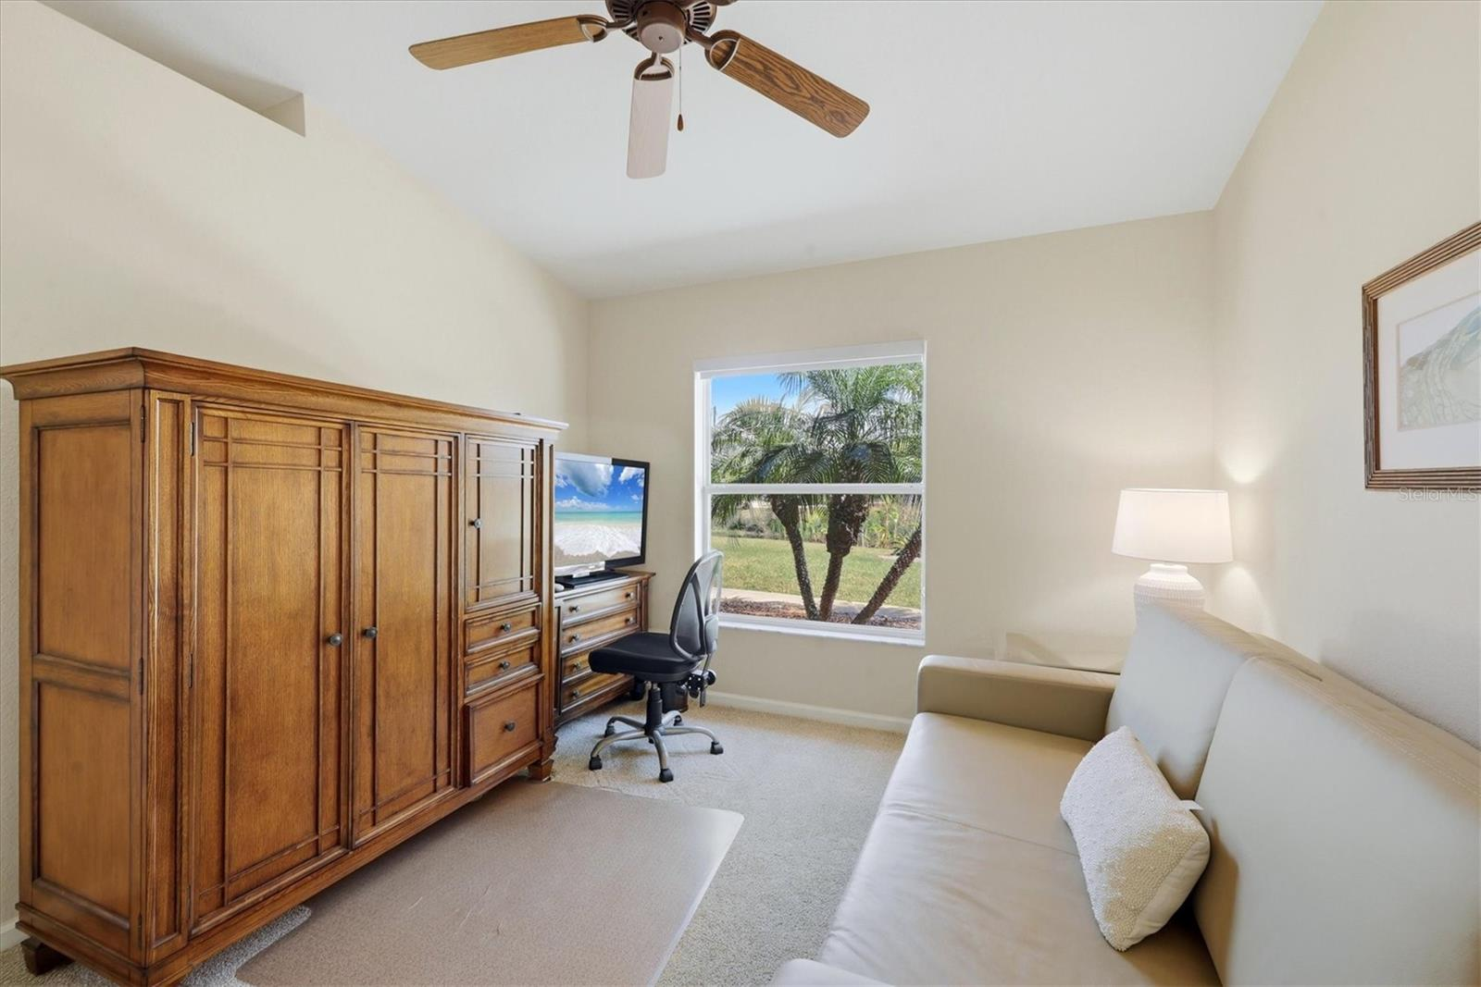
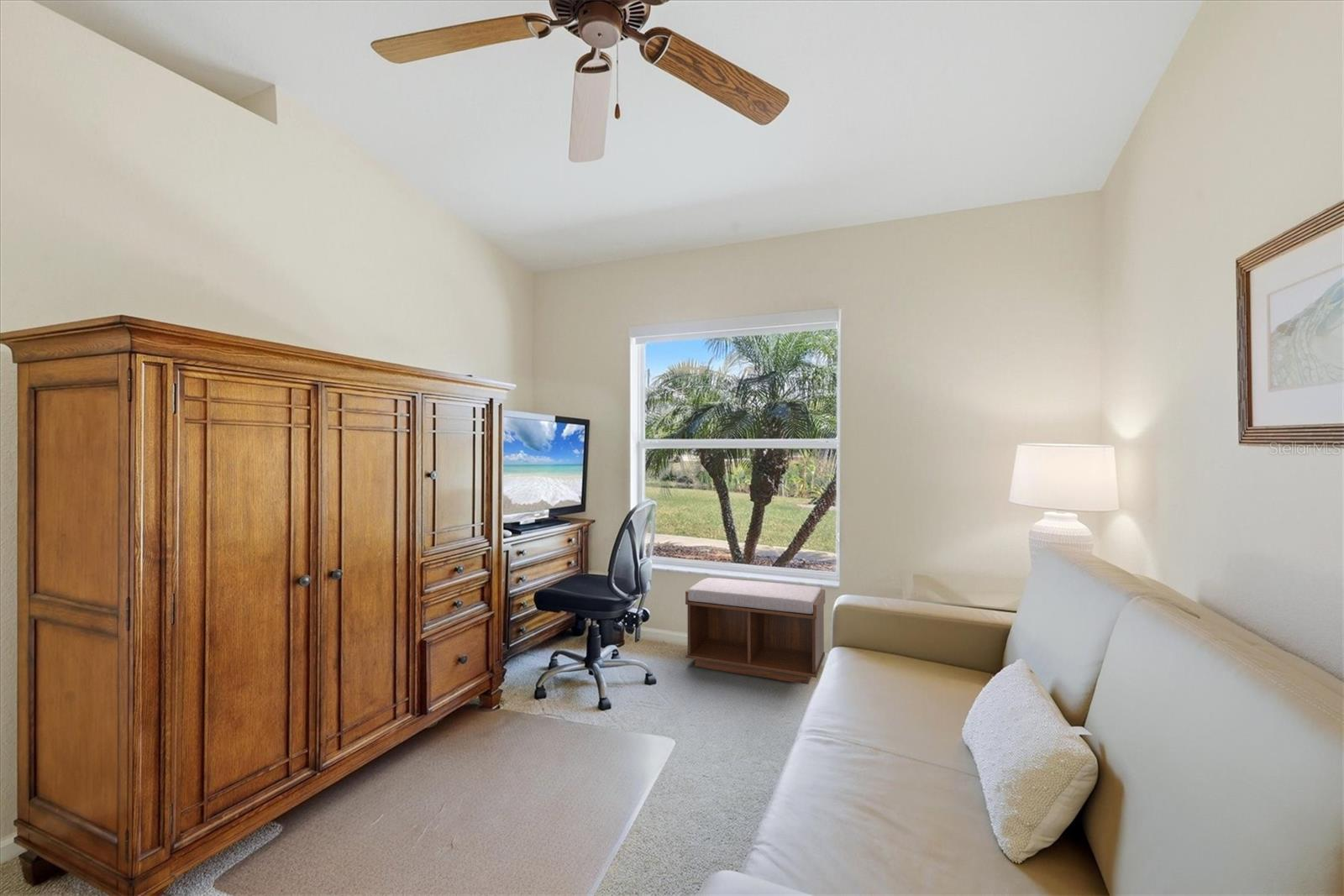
+ bench (755, 626)
